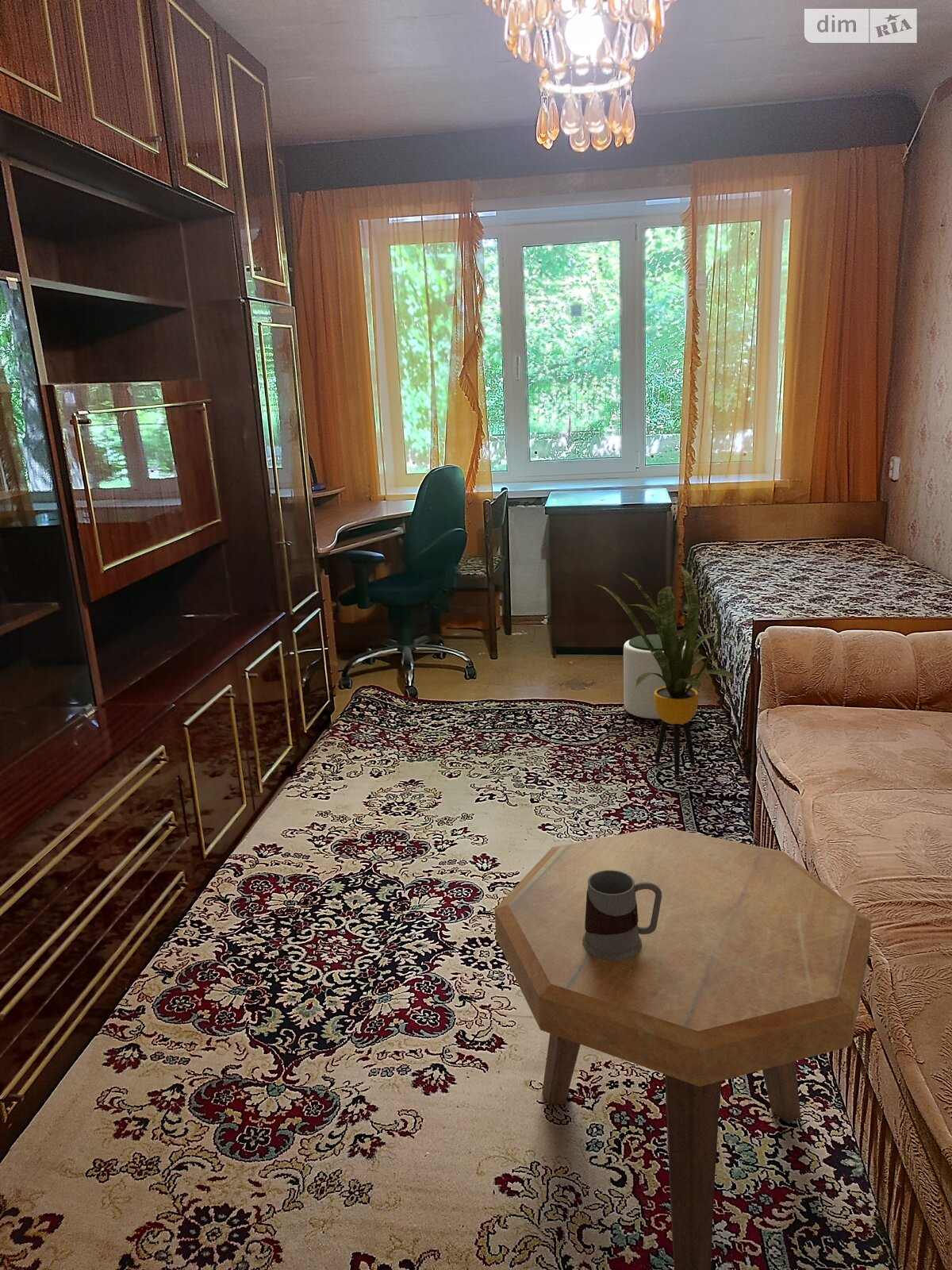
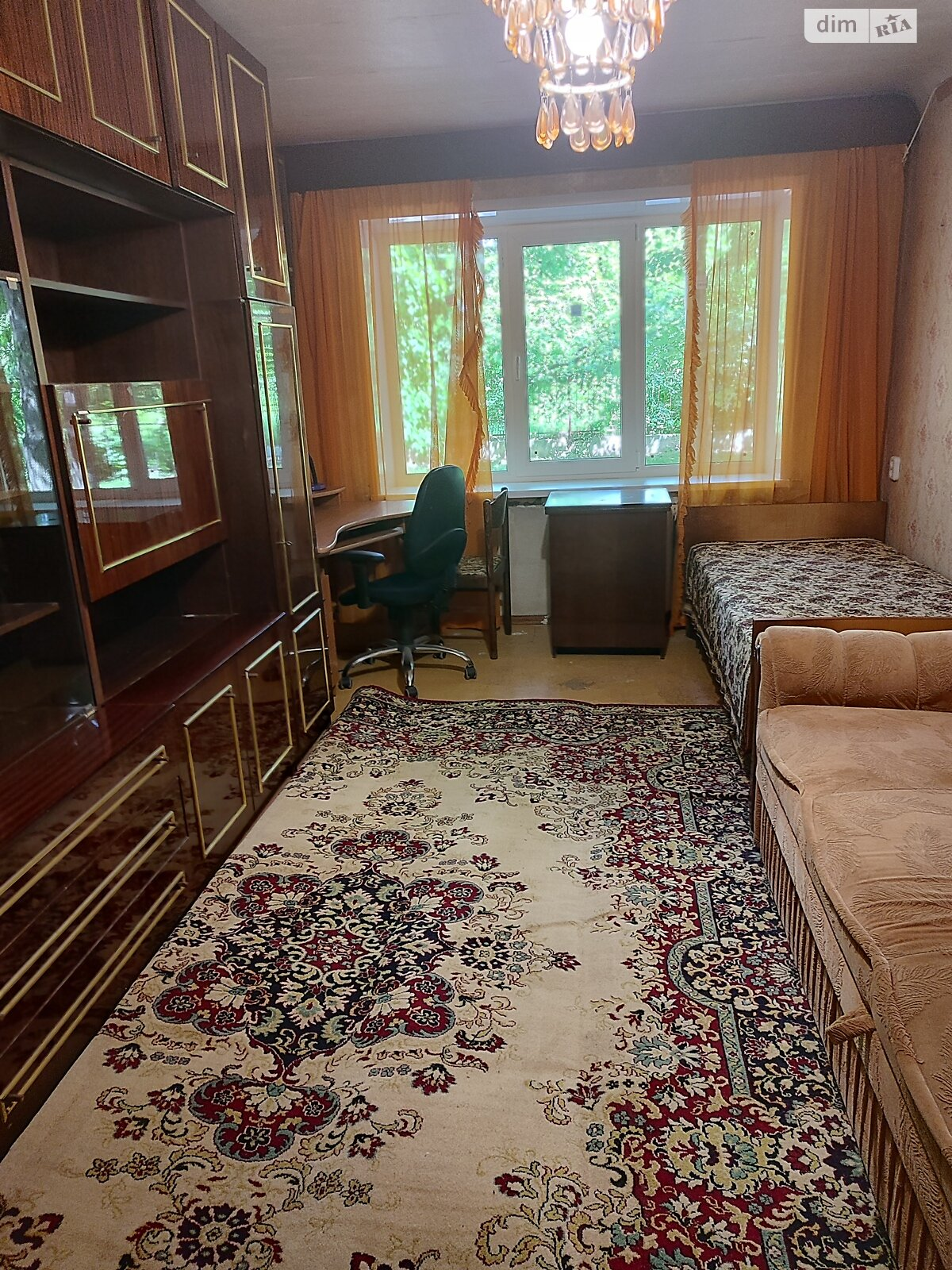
- mug (621, 911)
- house plant (666, 672)
- side table (675, 1040)
- plant pot (656, 676)
